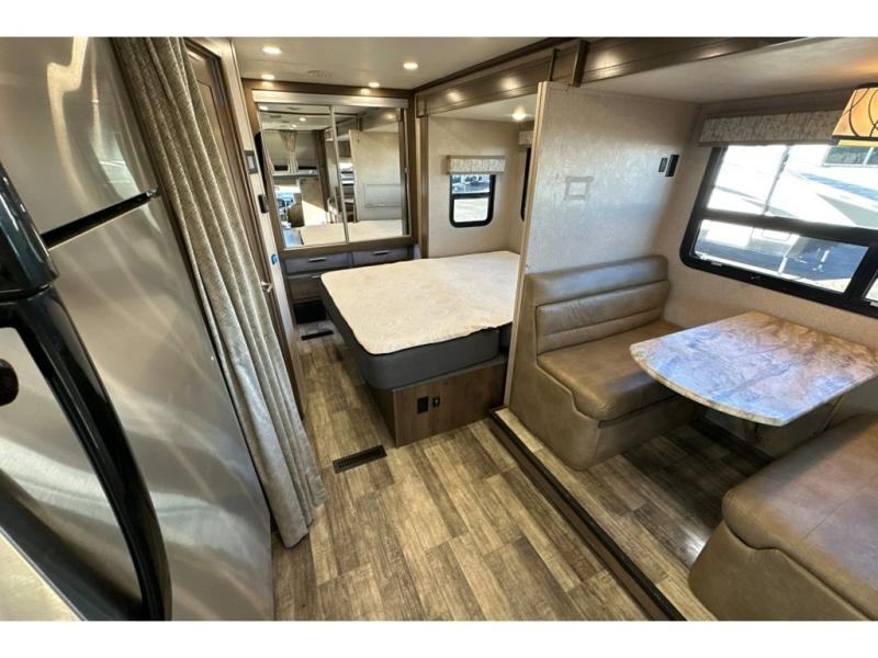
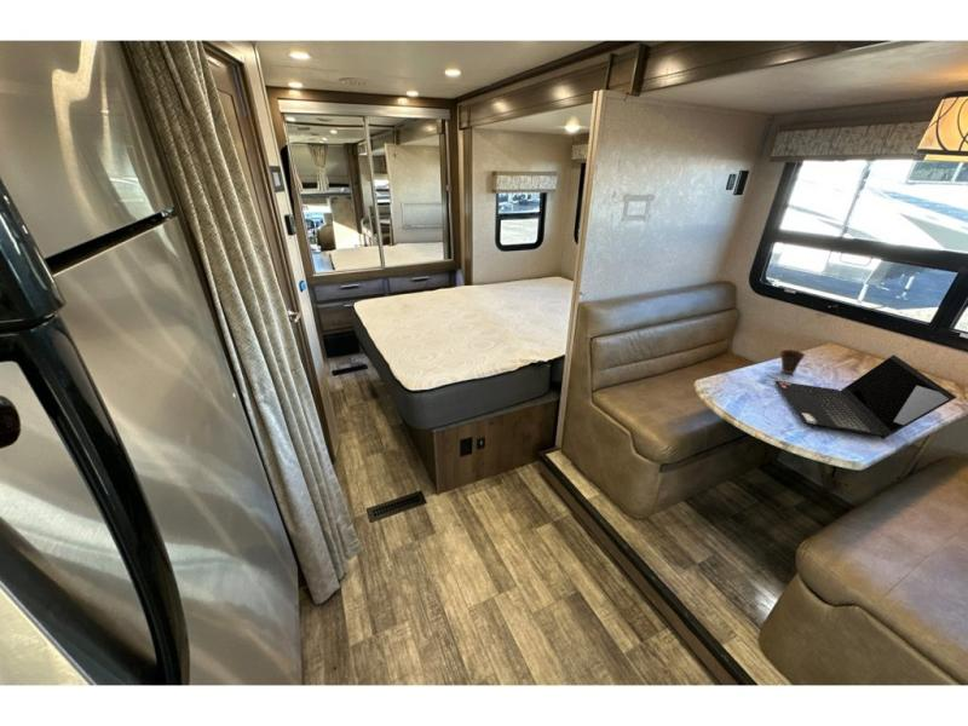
+ laptop computer (849, 388)
+ cup (788, 362)
